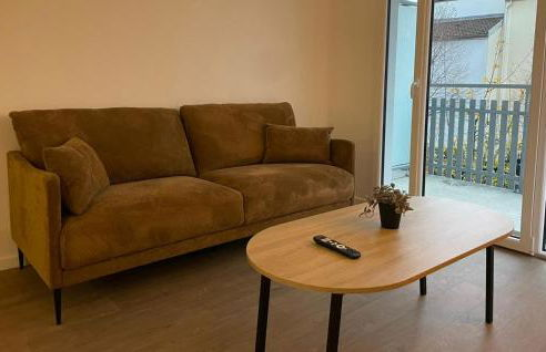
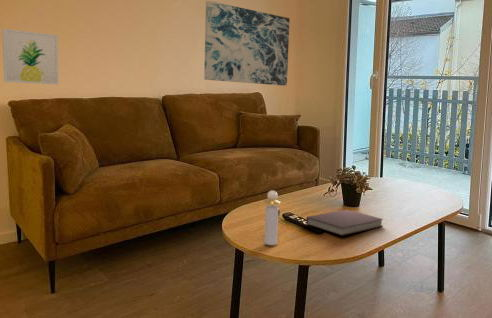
+ notebook (344, 221)
+ wall art (31, 57)
+ perfume bottle (271, 217)
+ wall art (249, 47)
